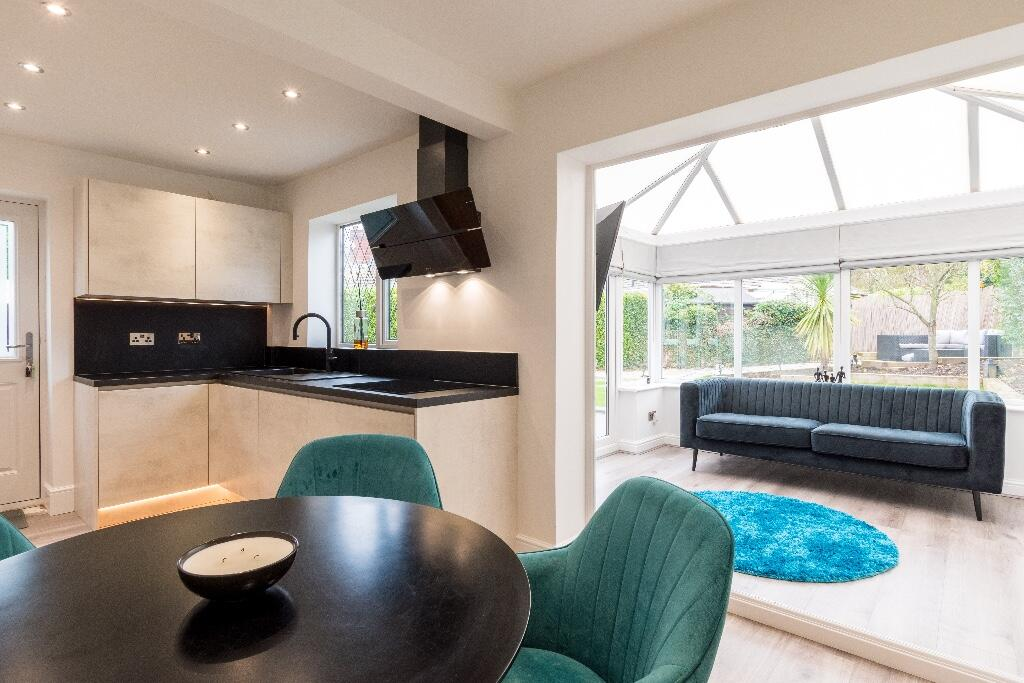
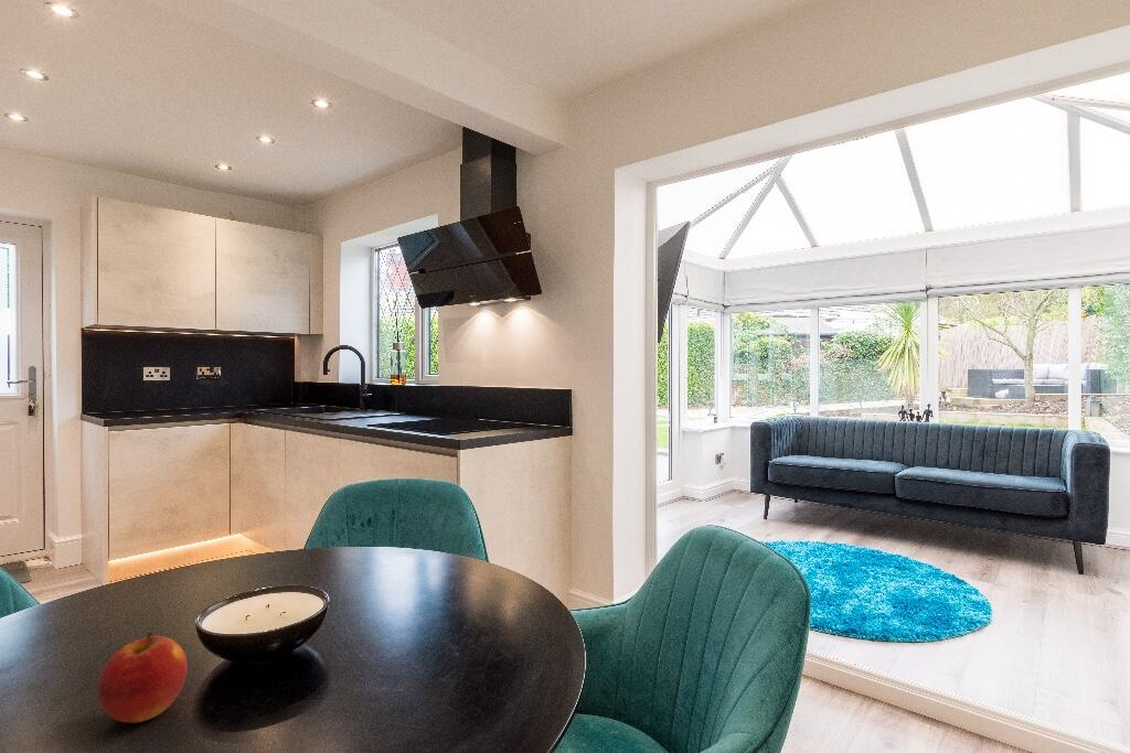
+ apple (143, 673)
